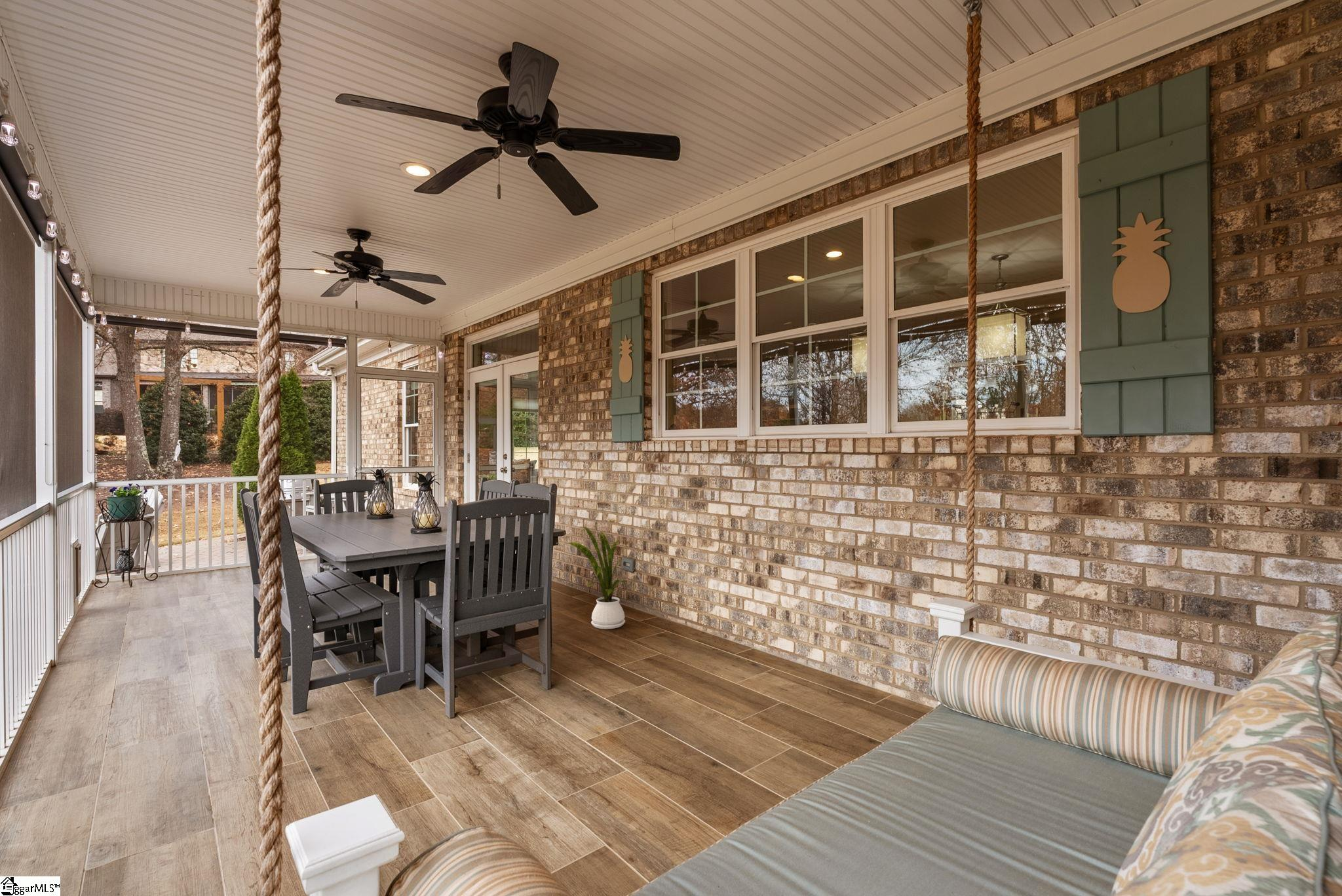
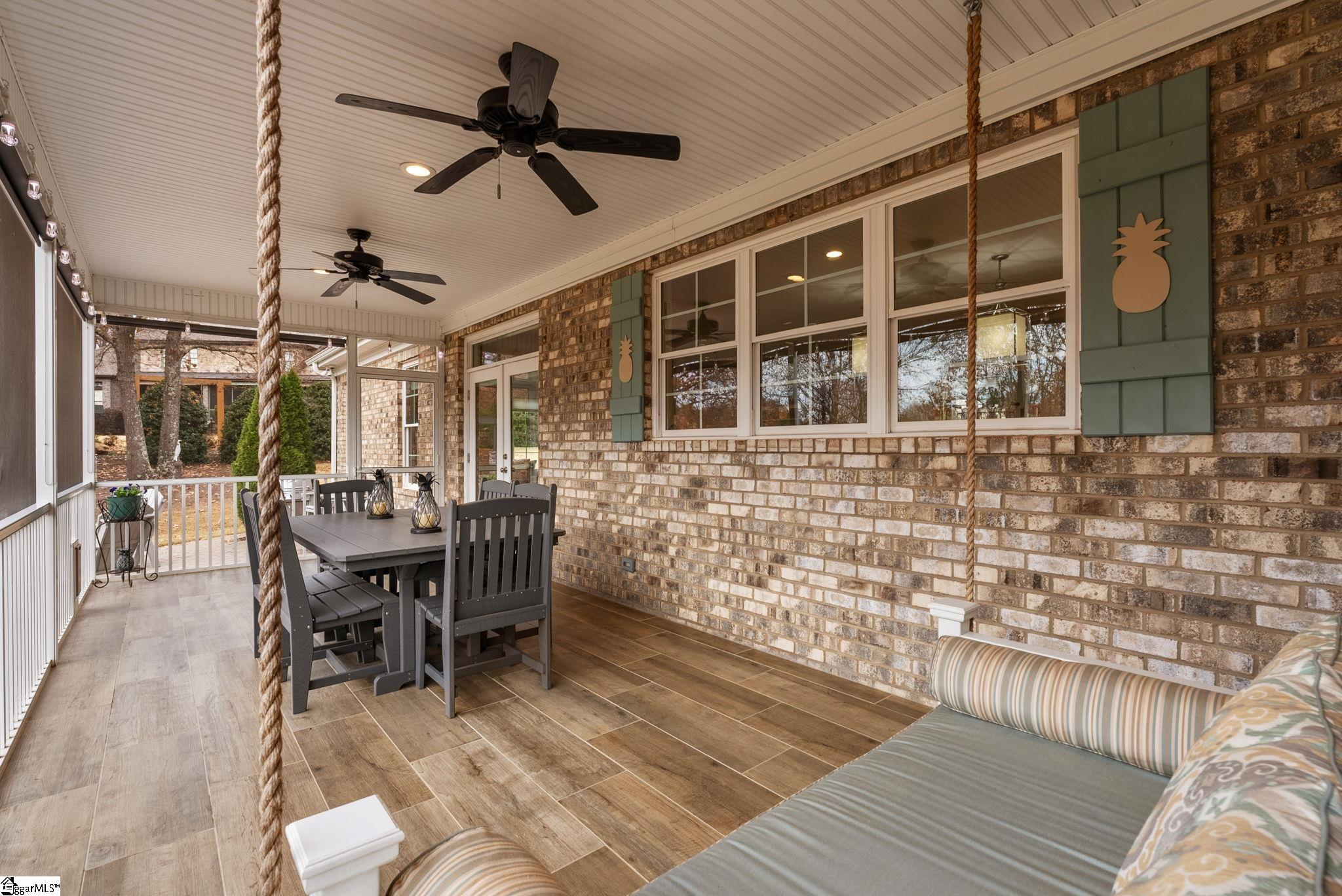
- house plant (604, 574)
